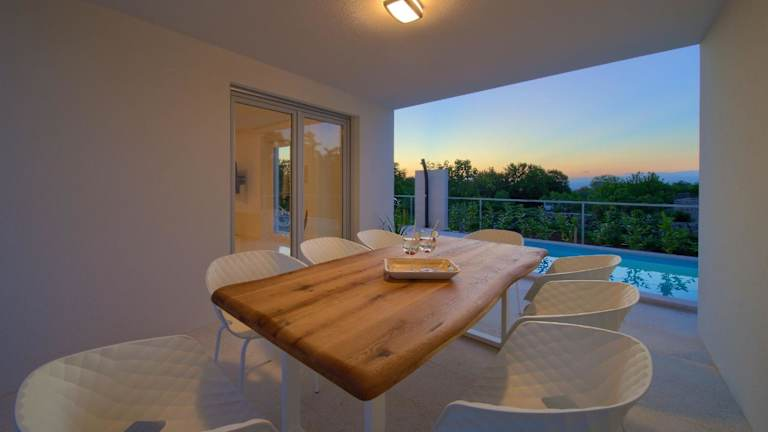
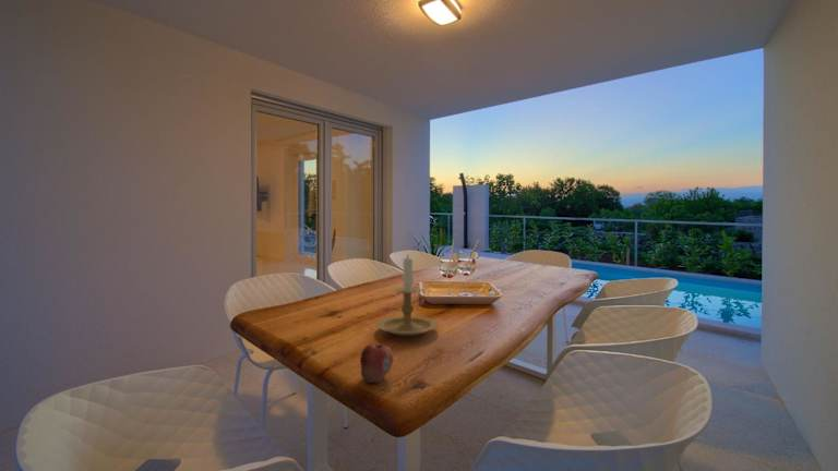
+ candle holder (407, 292)
+ fruit (376, 360)
